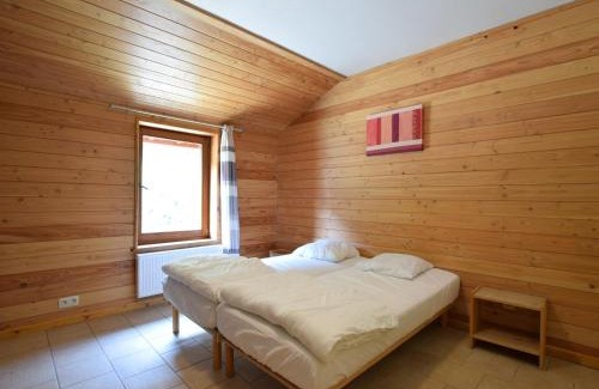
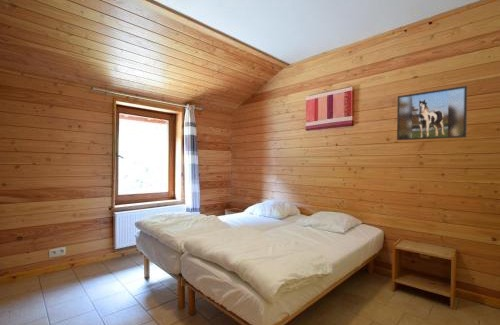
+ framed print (429, 115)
